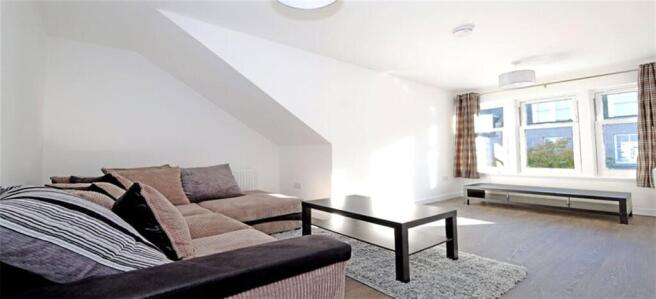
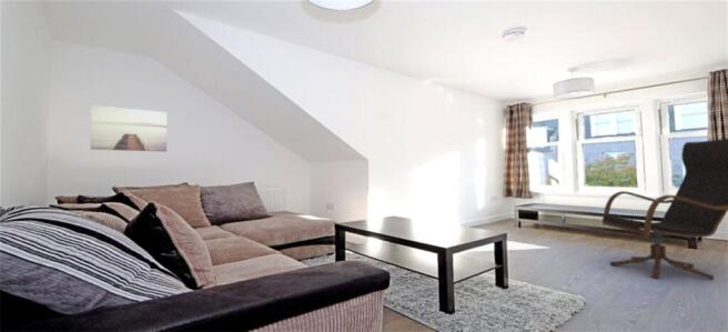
+ lounge chair (668, 202)
+ wall art (130, 129)
